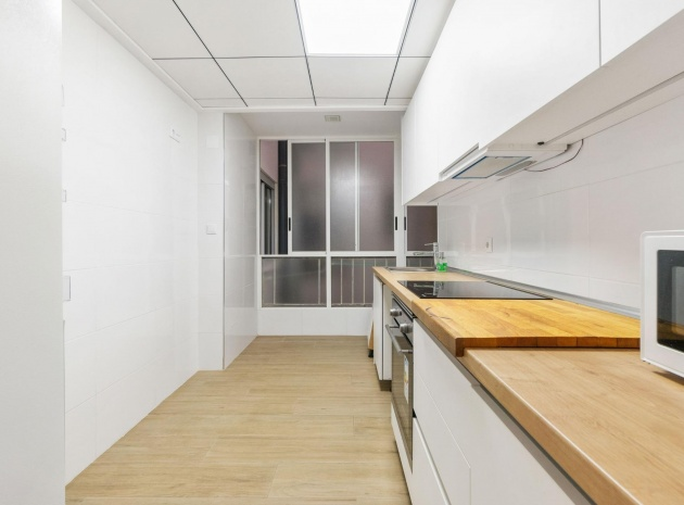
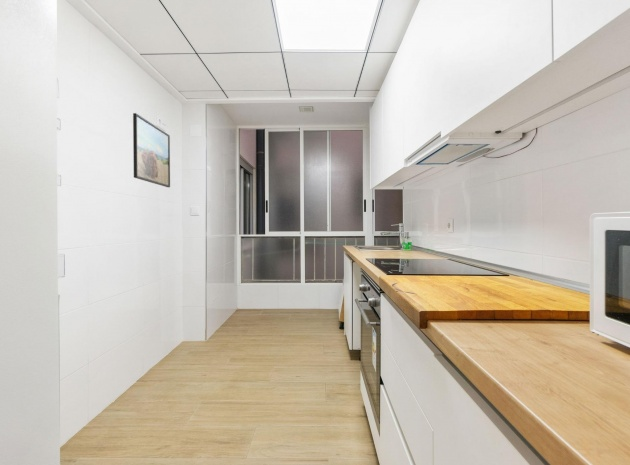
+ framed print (153, 154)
